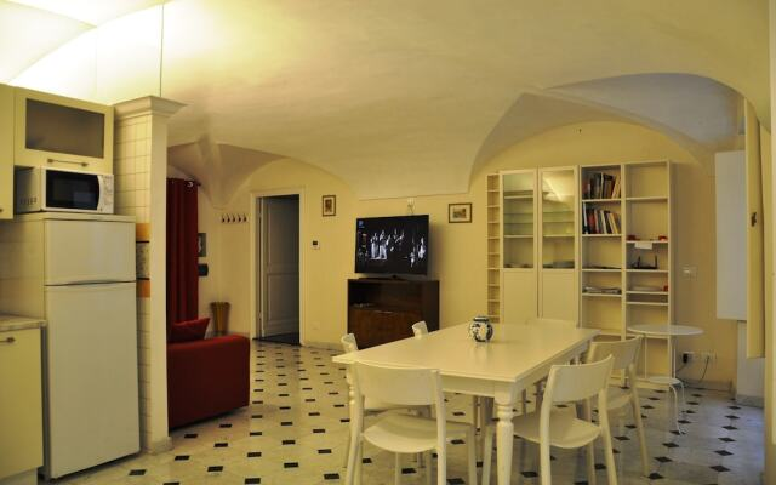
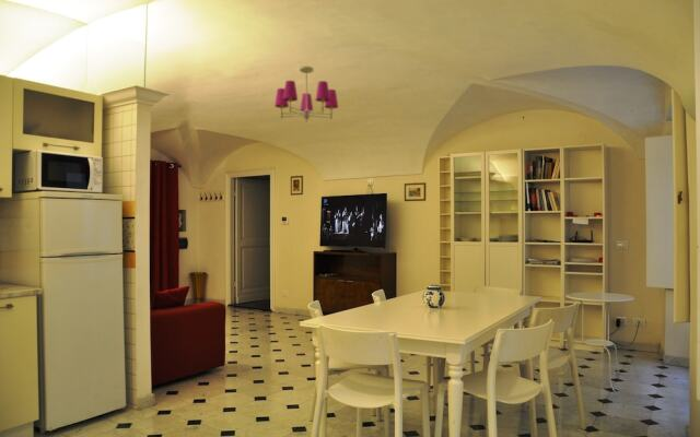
+ chandelier (306, 95)
